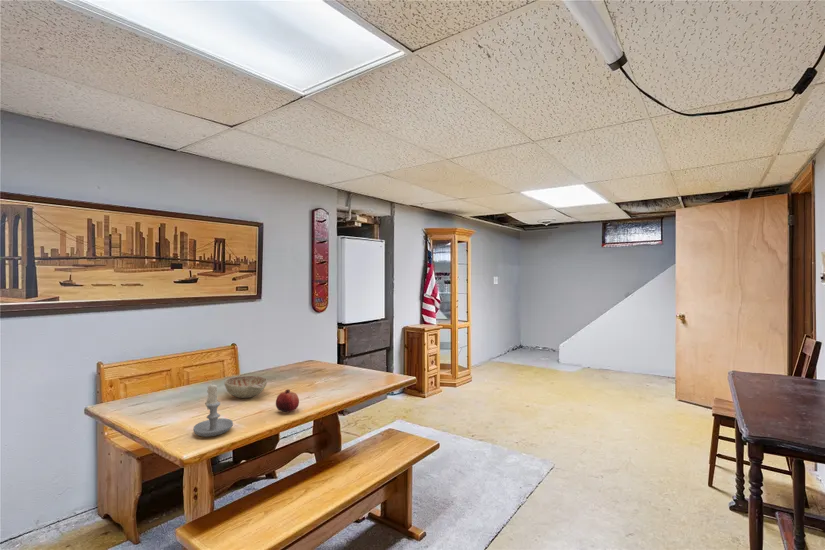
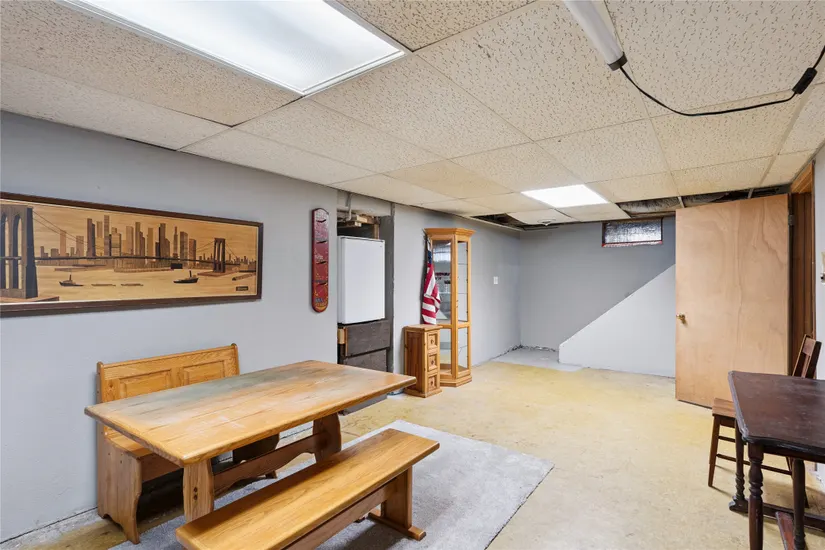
- candle (213, 407)
- fruit (287, 401)
- decorative bowl (246, 387)
